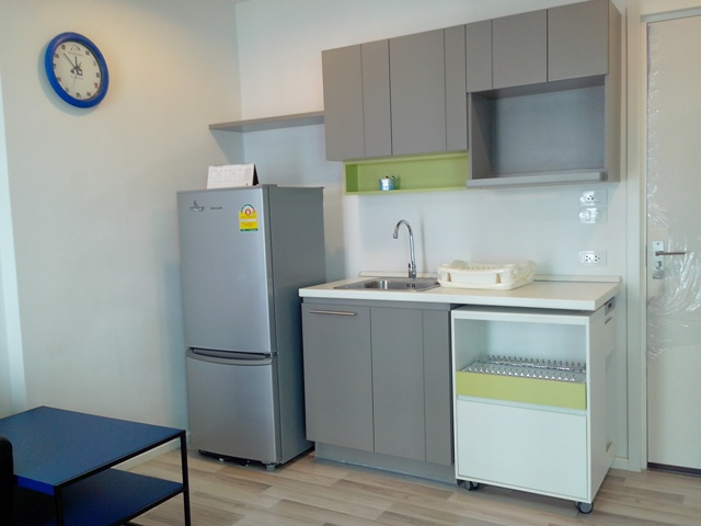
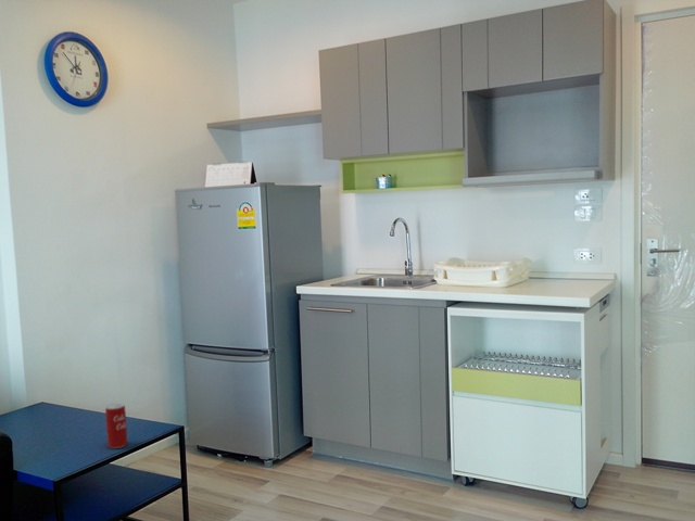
+ beverage can (116, 425)
